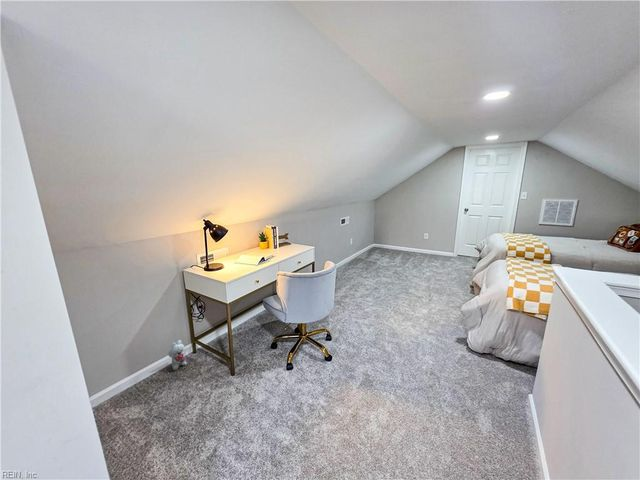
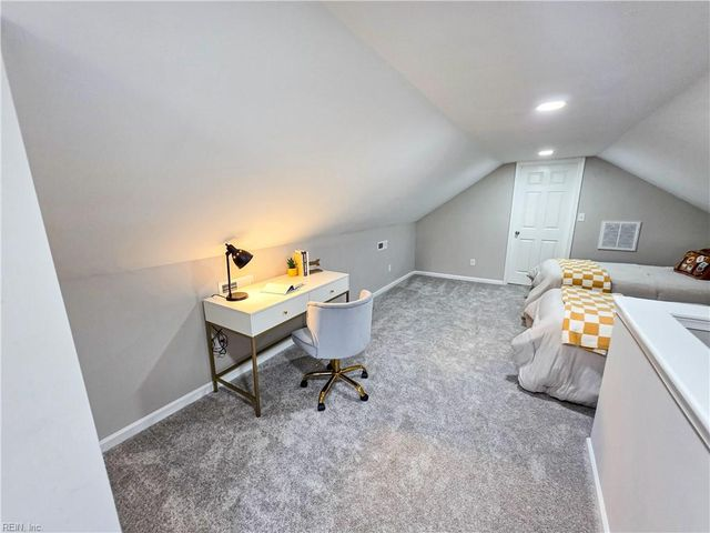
- plush toy (177, 353)
